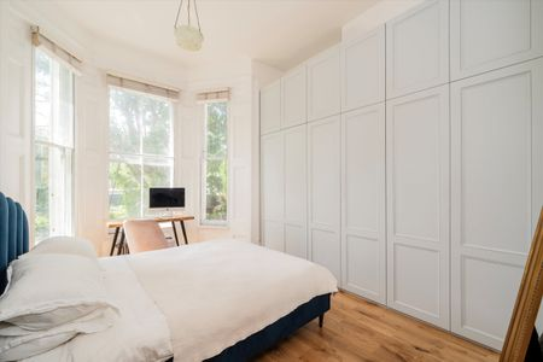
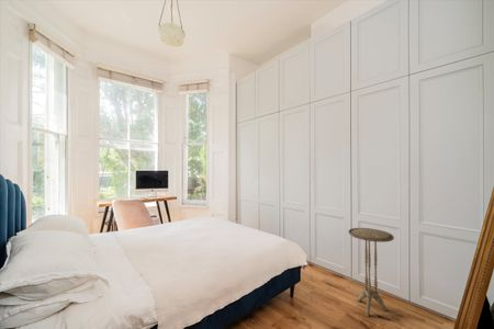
+ side table (369, 270)
